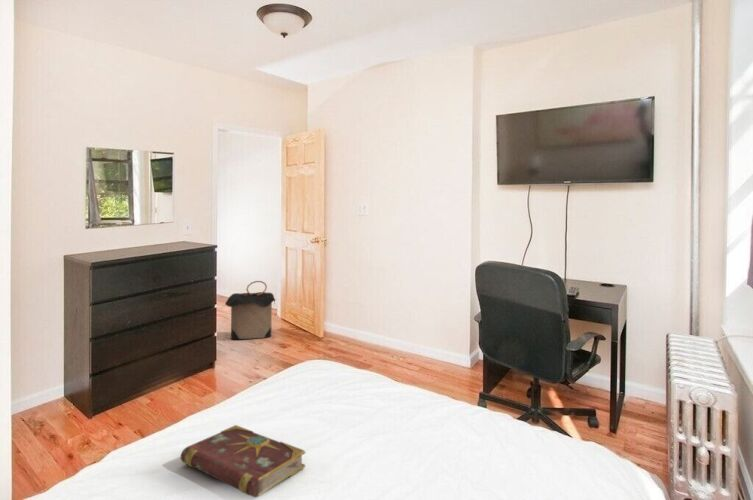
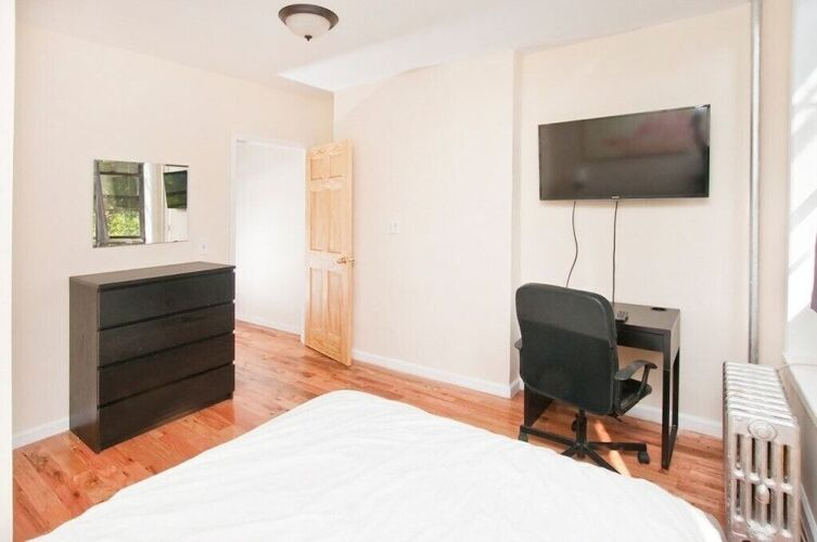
- book (242, 457)
- laundry hamper (250, 309)
